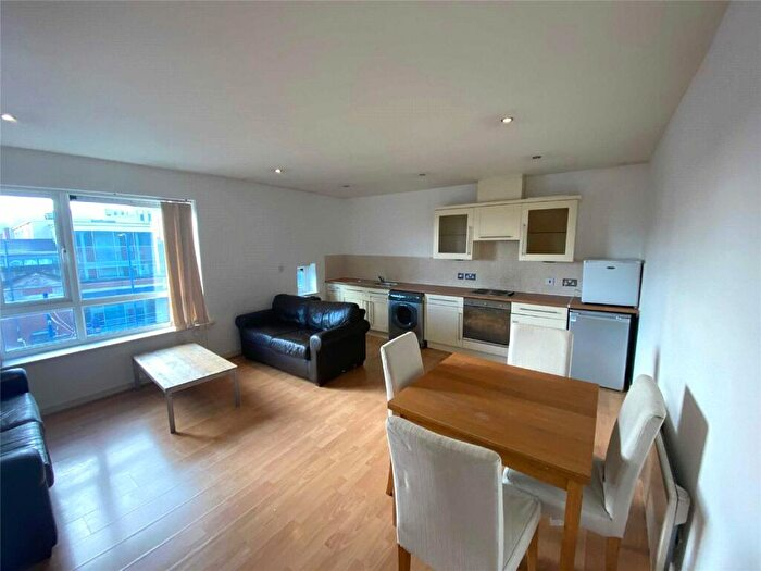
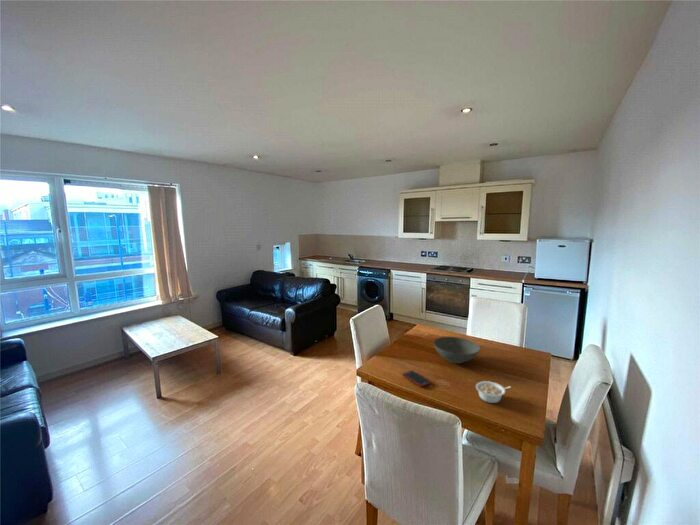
+ legume (490, 391)
+ bowl (455, 352)
+ cell phone (416, 378)
